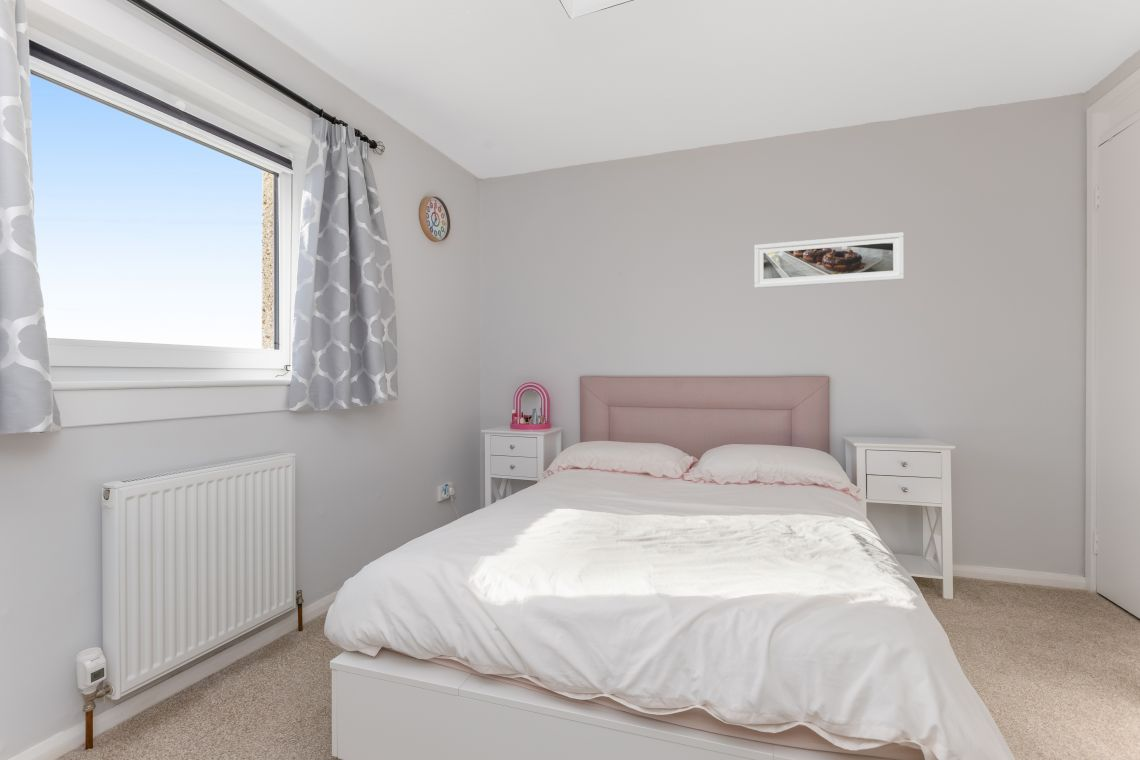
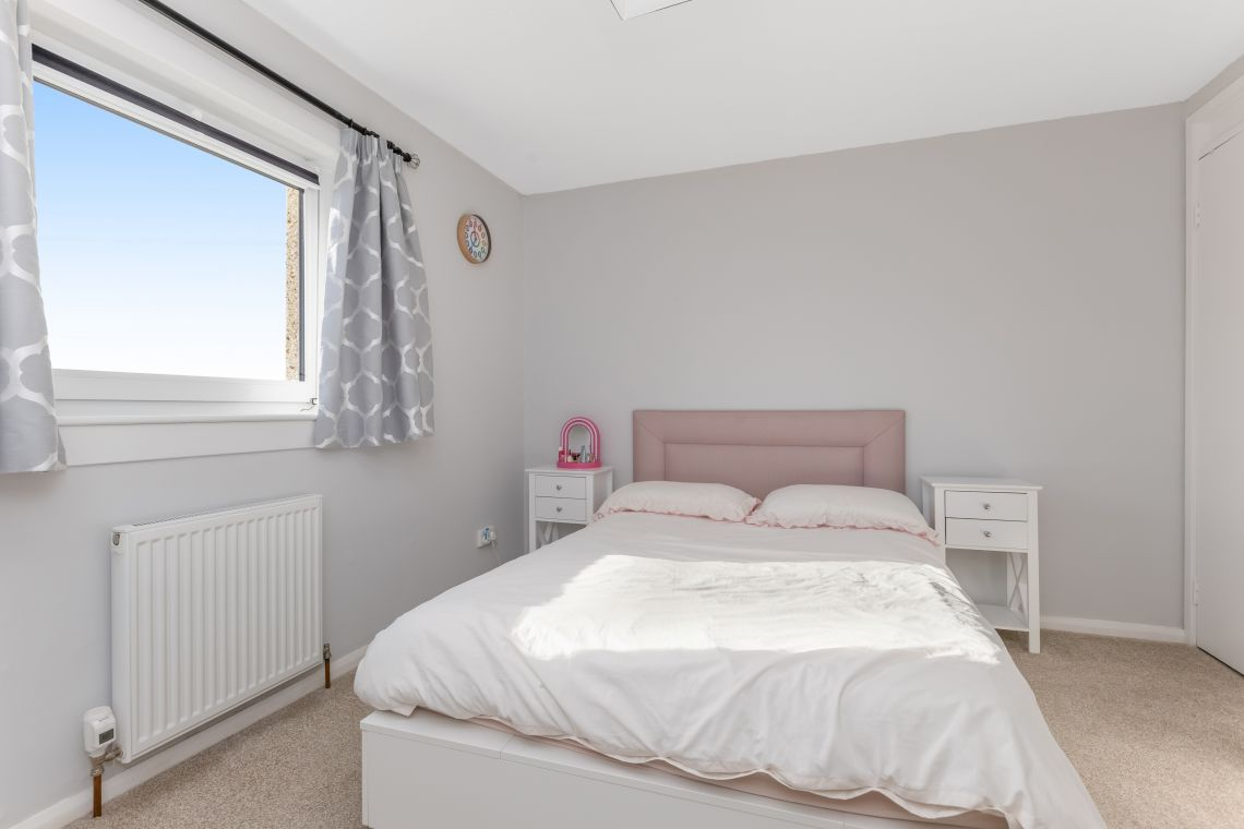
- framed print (825, 261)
